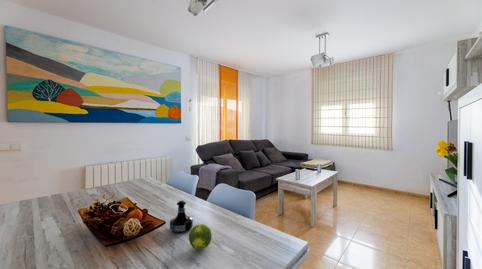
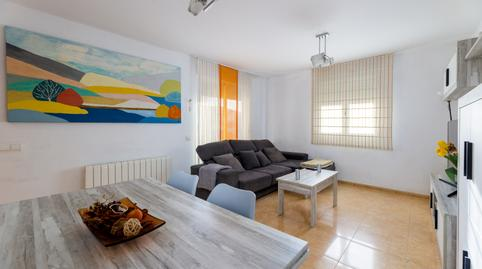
- tequila bottle (181, 214)
- fruit (200, 236)
